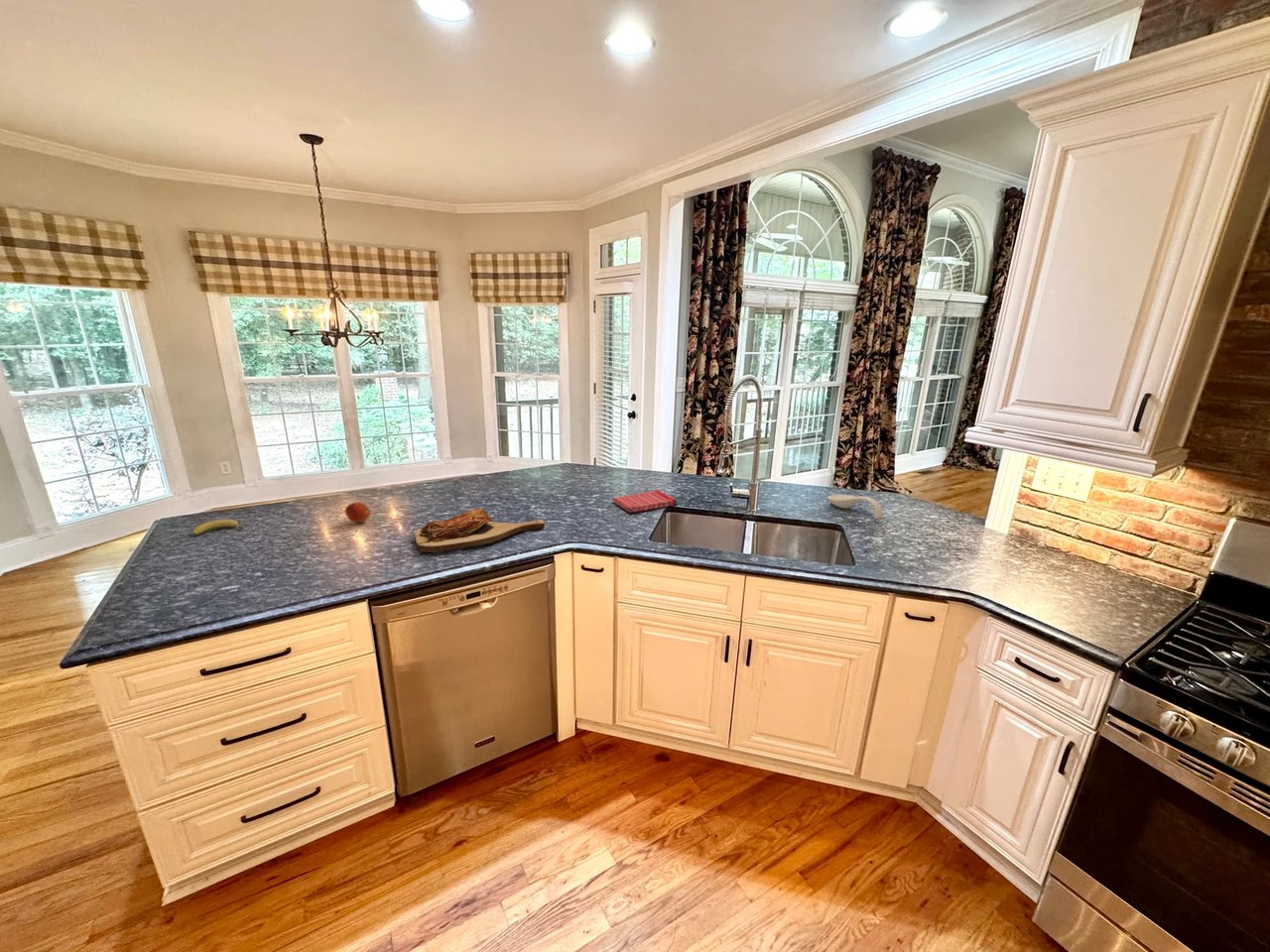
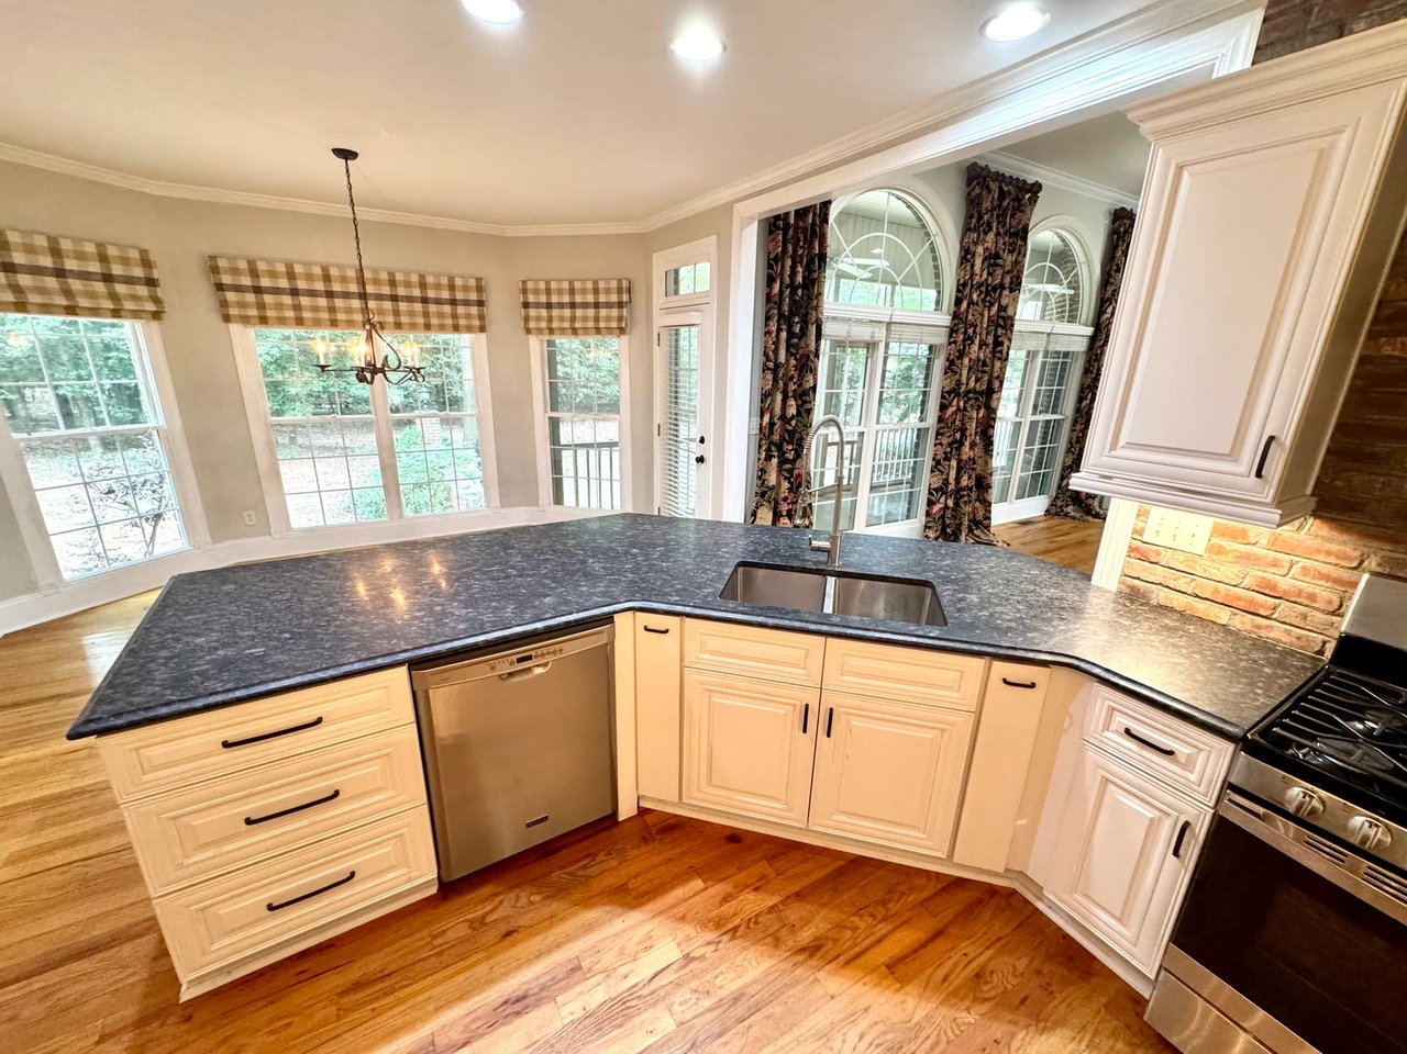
- cutting board (480, 523)
- fruit (358, 513)
- spoon rest (854, 502)
- fruit (218, 526)
- dish towel (644, 500)
